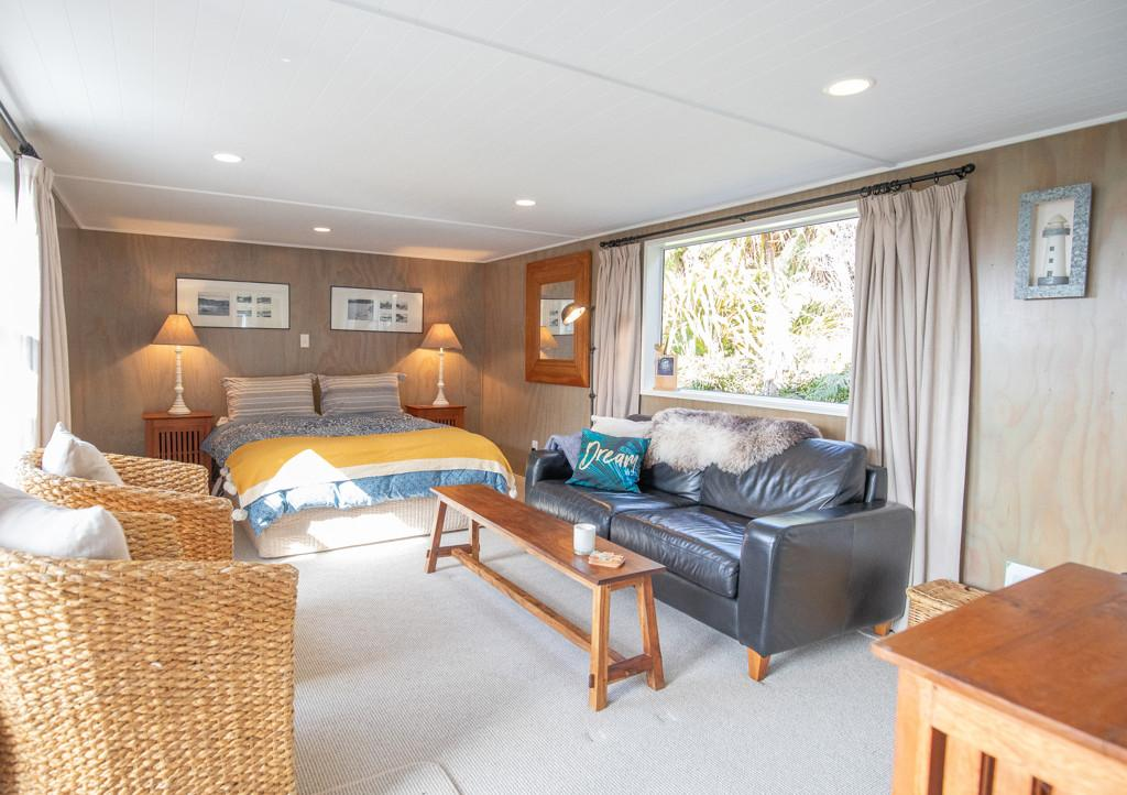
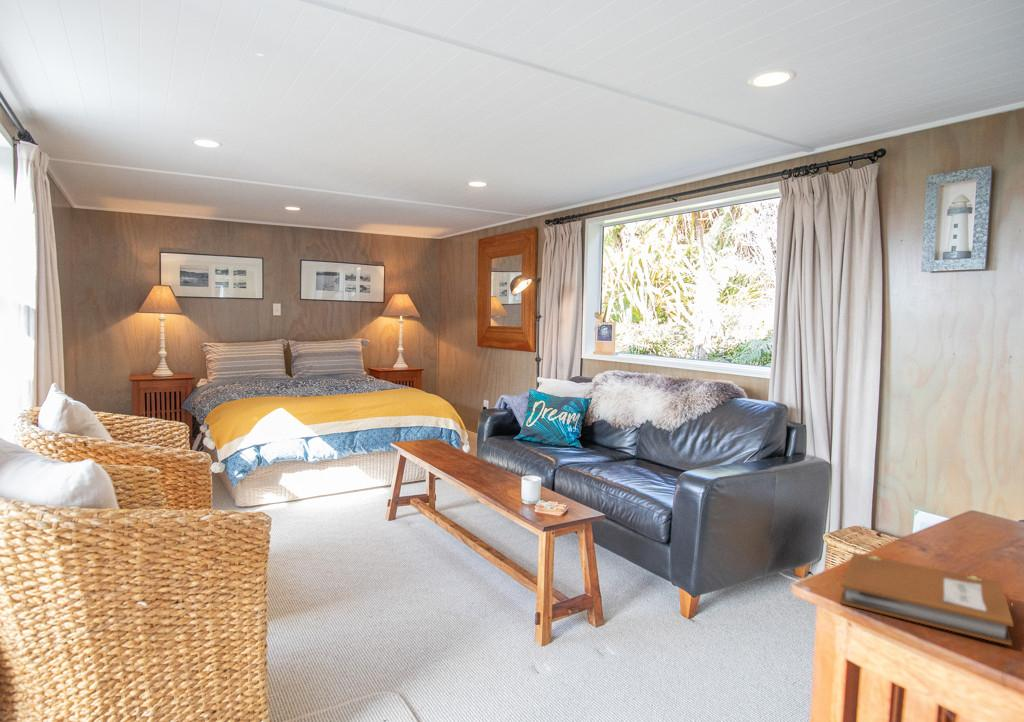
+ notebook (926, 592)
